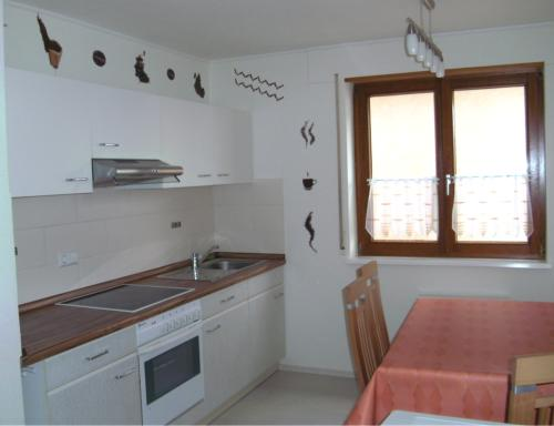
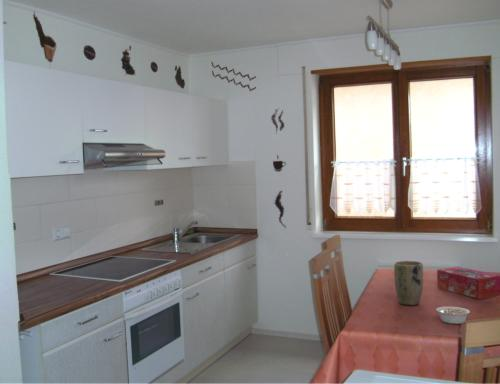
+ legume (454, 314)
+ tissue box (468, 281)
+ plant pot (408, 283)
